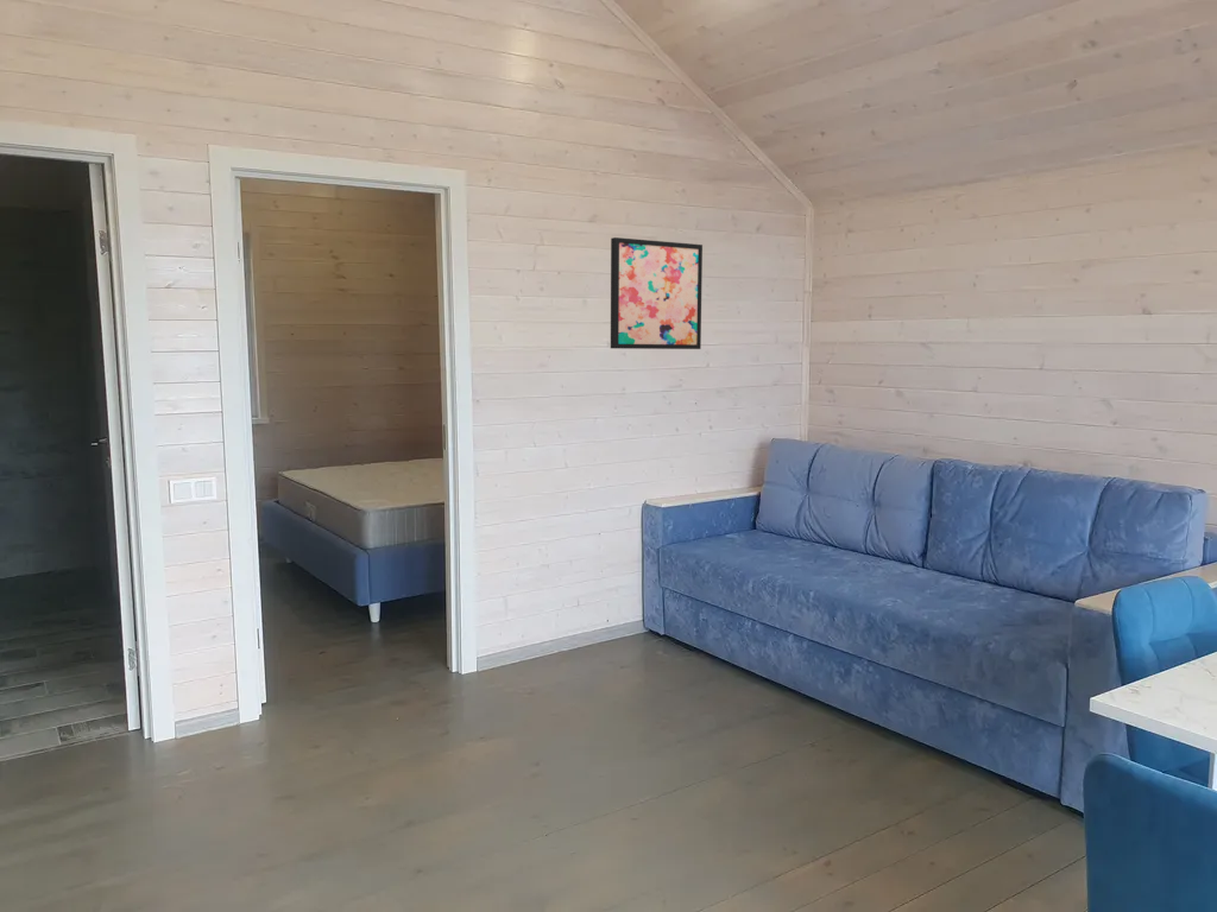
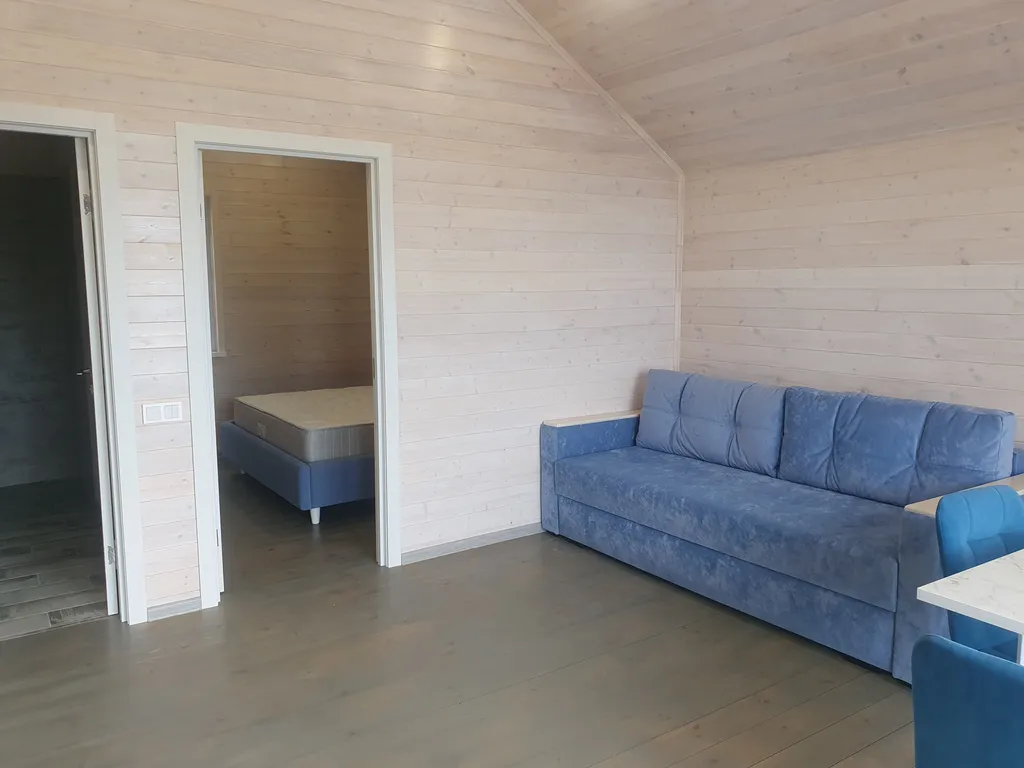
- wall art (657, 294)
